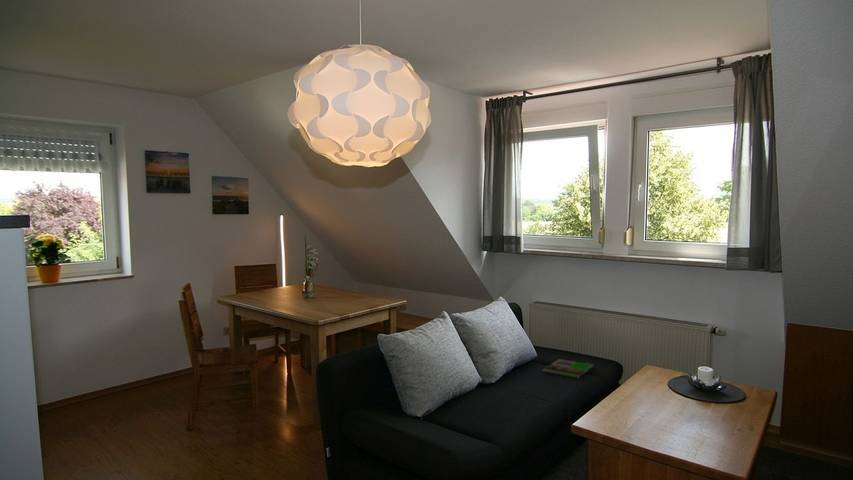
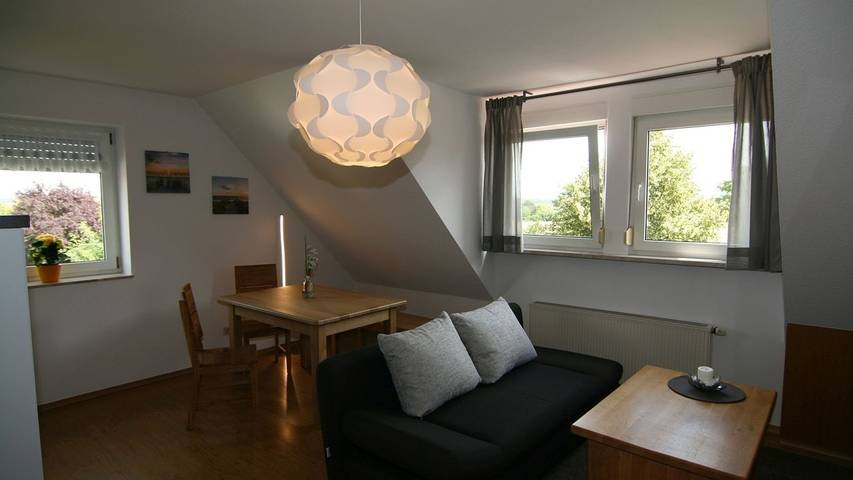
- magazine (568, 368)
